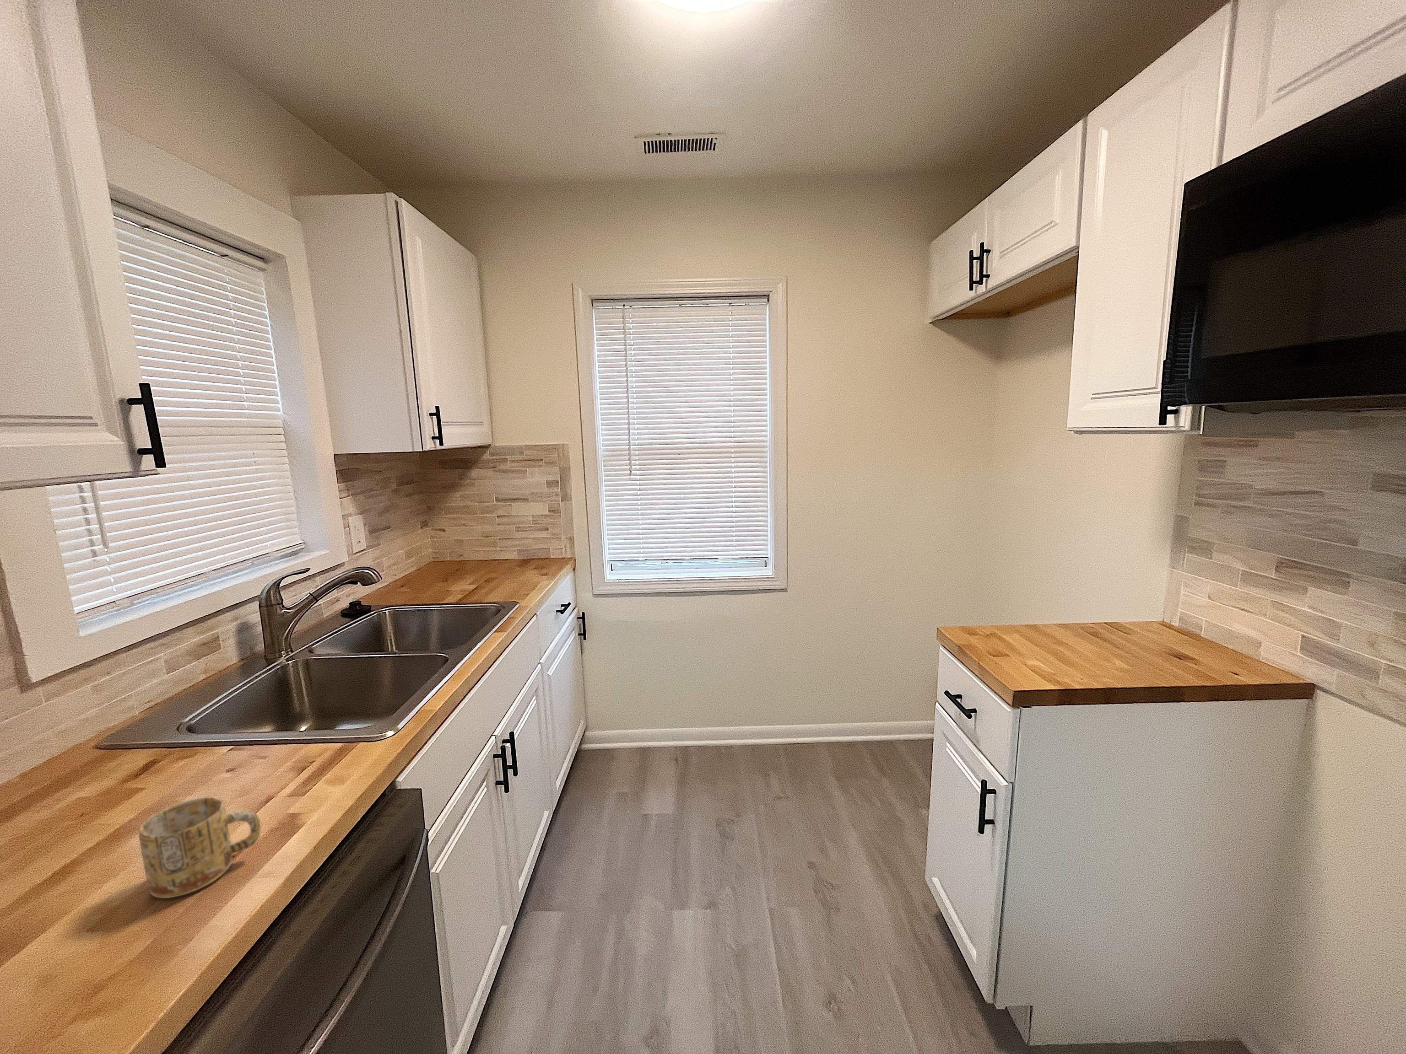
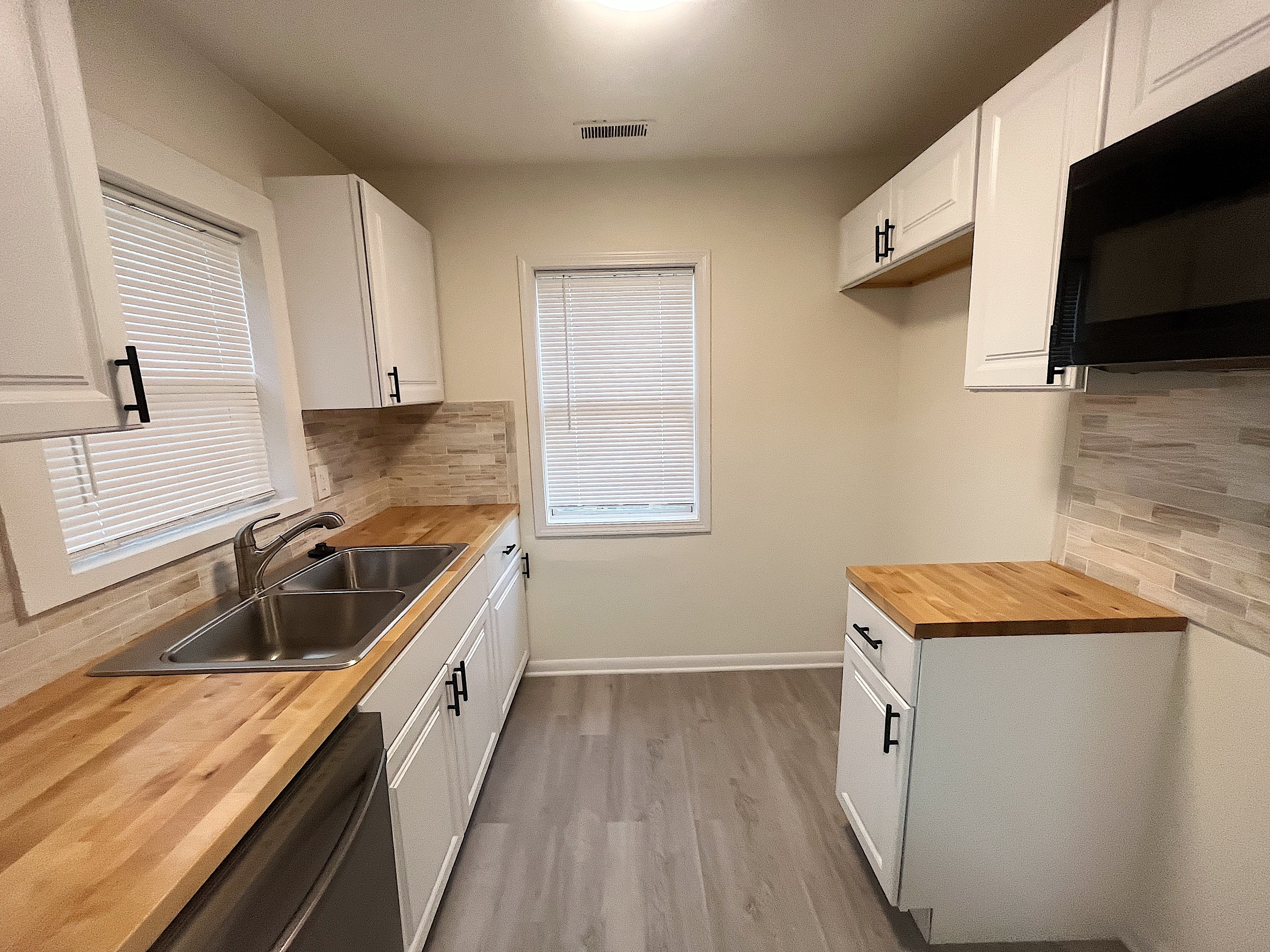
- mug (204, 840)
